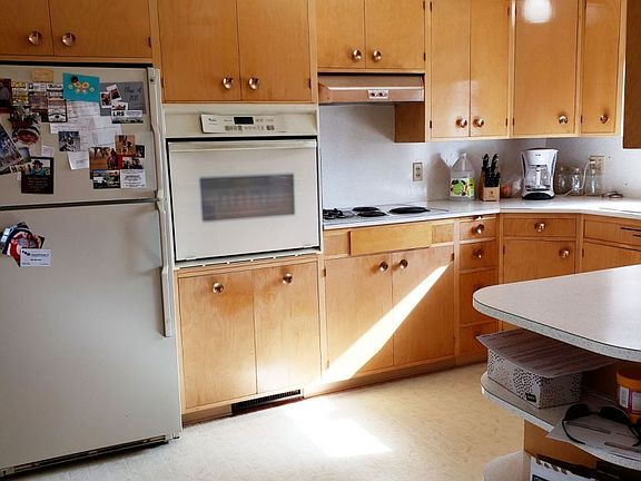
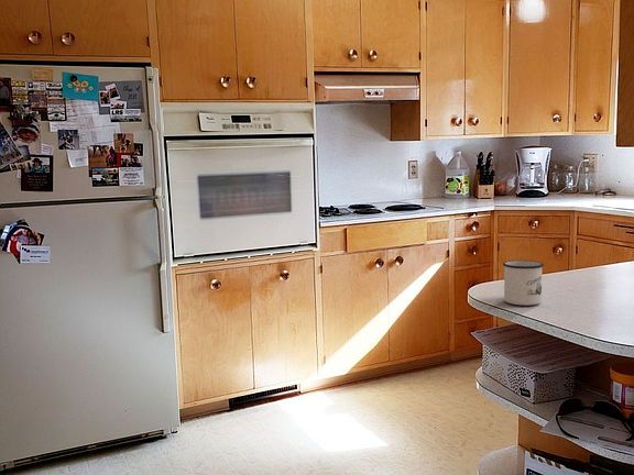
+ mug (525, 280)
